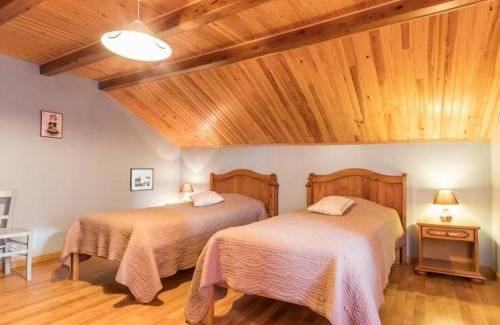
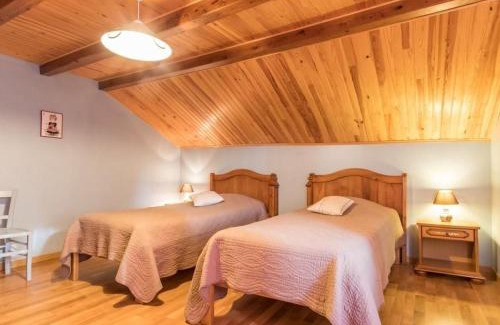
- picture frame (142, 179)
